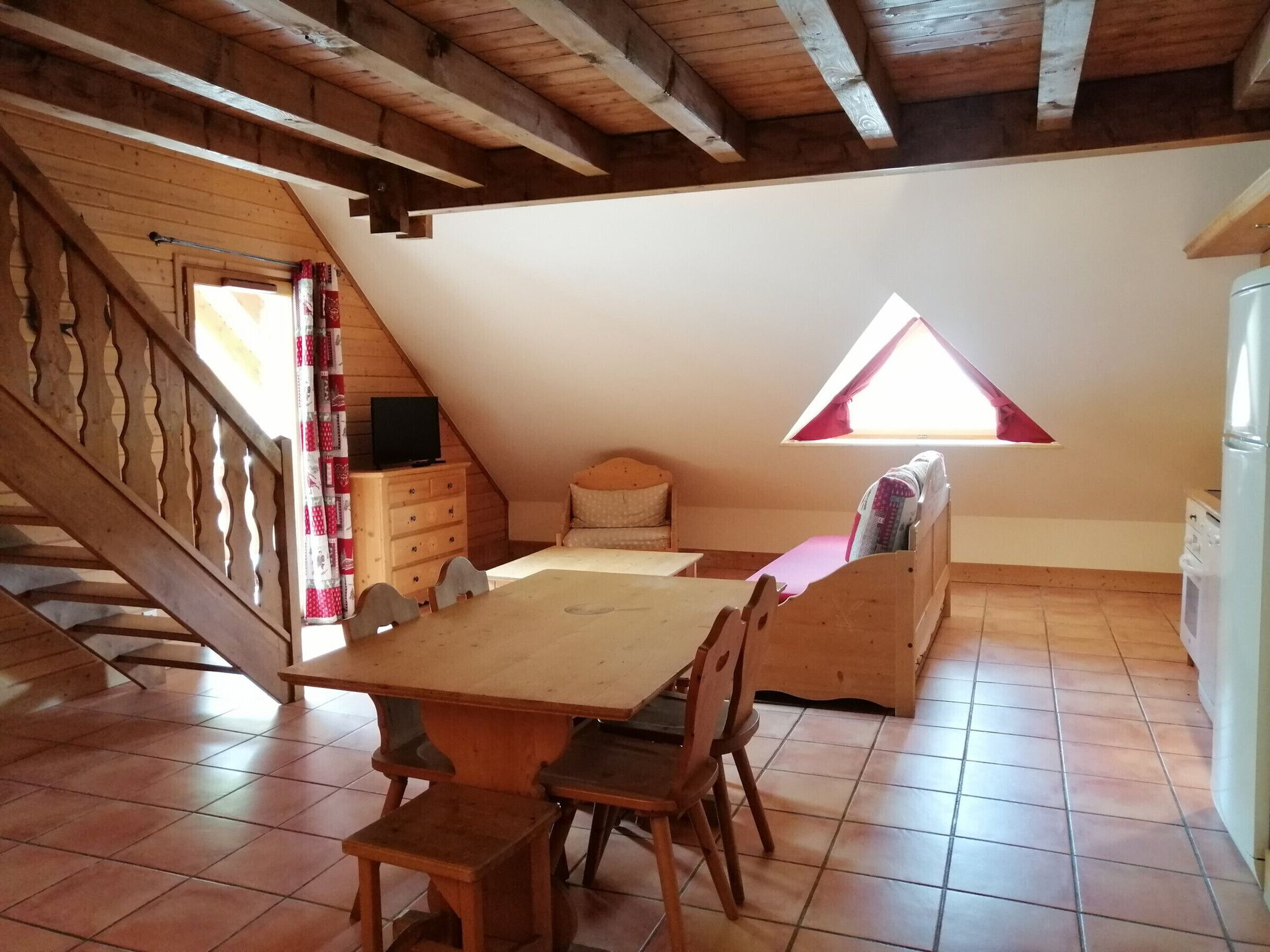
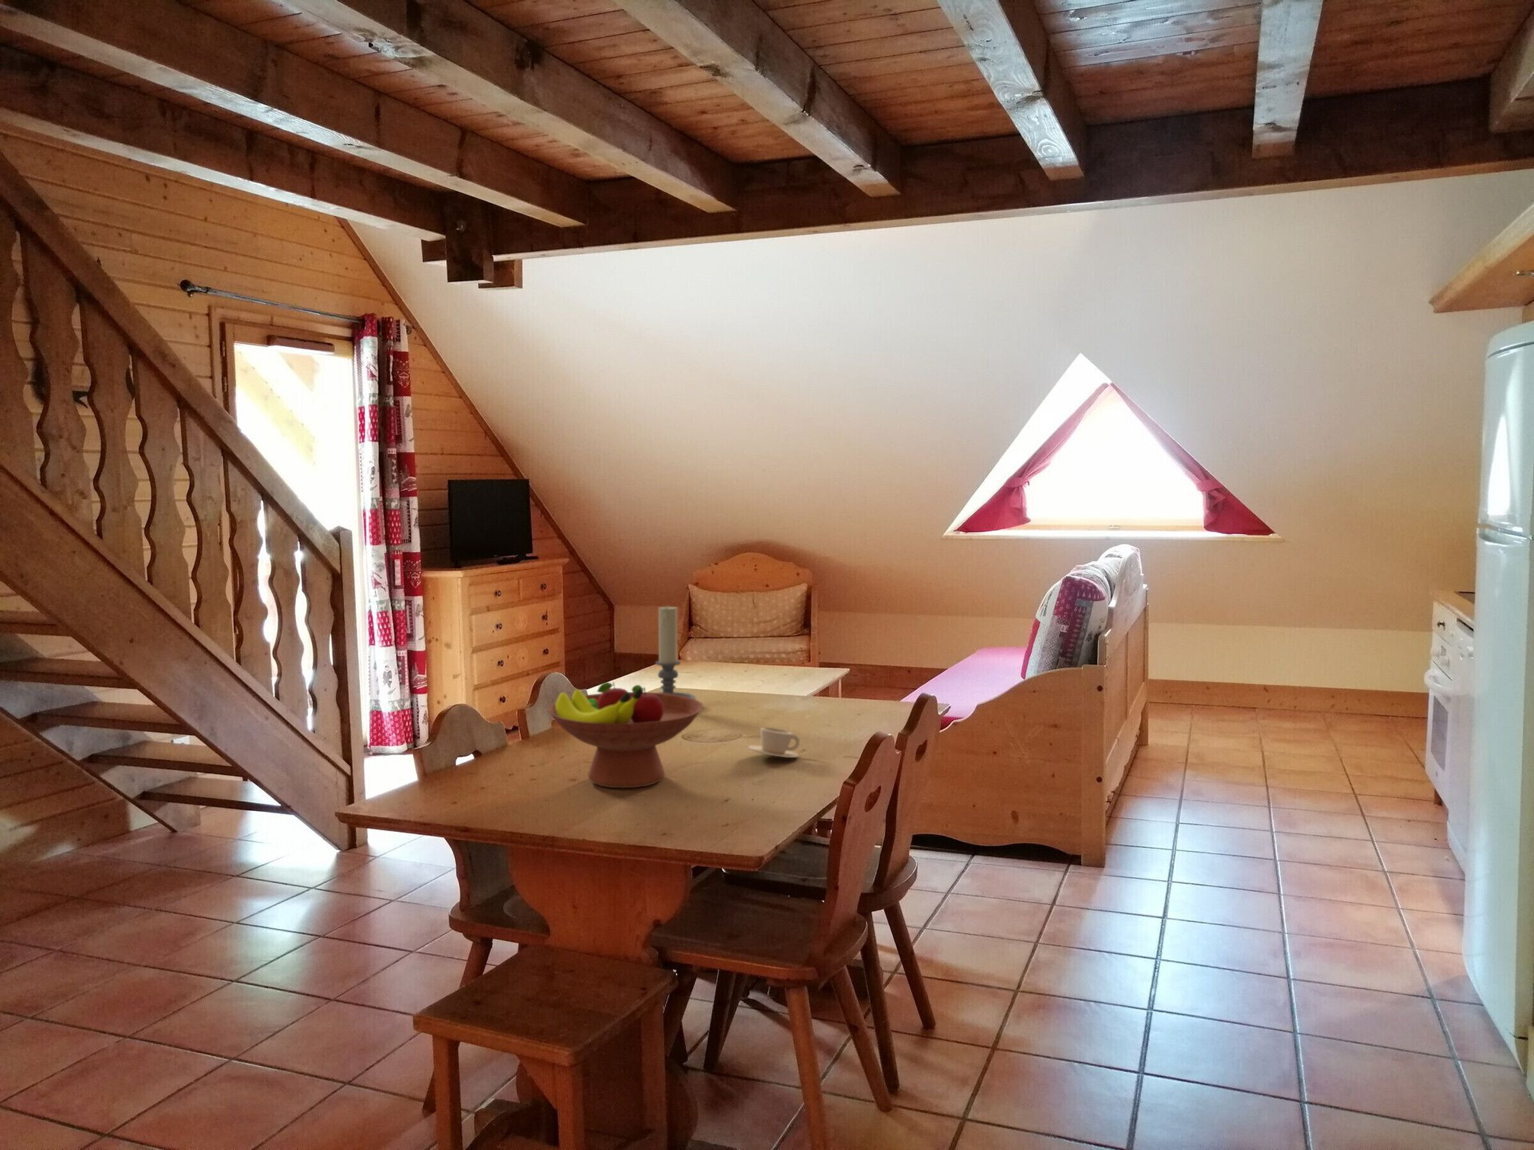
+ cup (774, 743)
+ candle holder (667, 657)
+ fruit bowl (626, 728)
